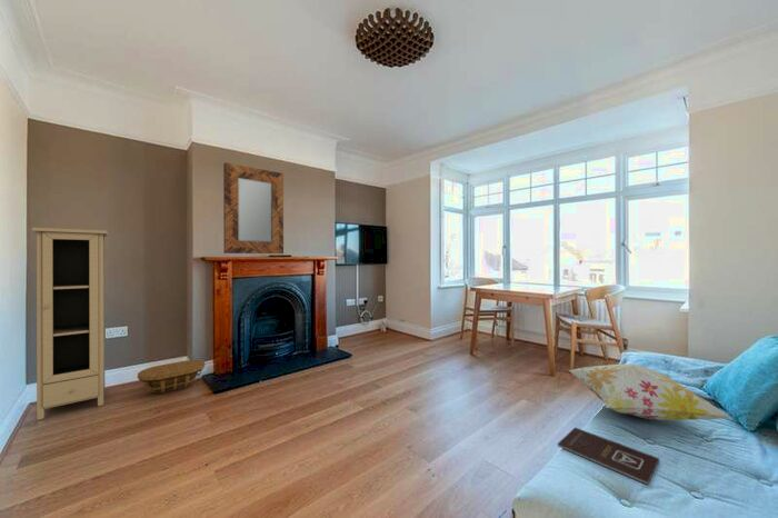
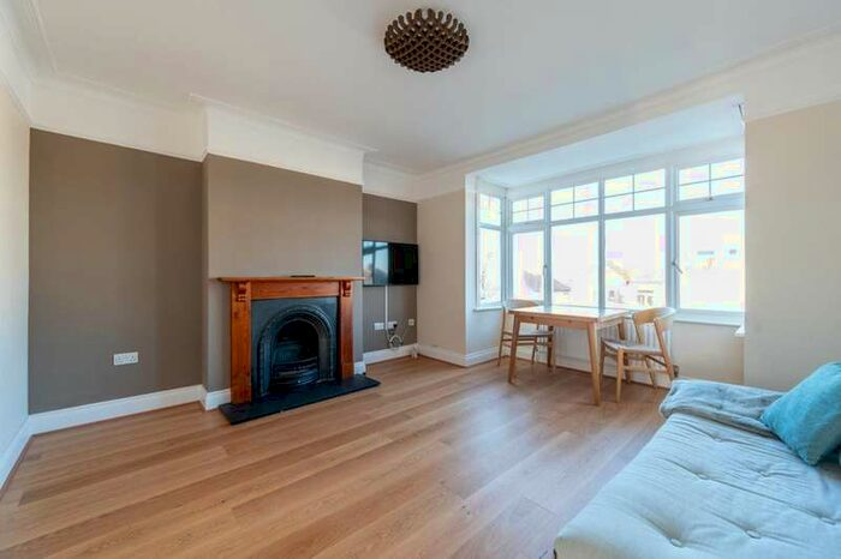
- cupboard (73, 317)
- book (606, 451)
- decorative pillow (635, 389)
- home mirror (255, 210)
- basket (172, 378)
